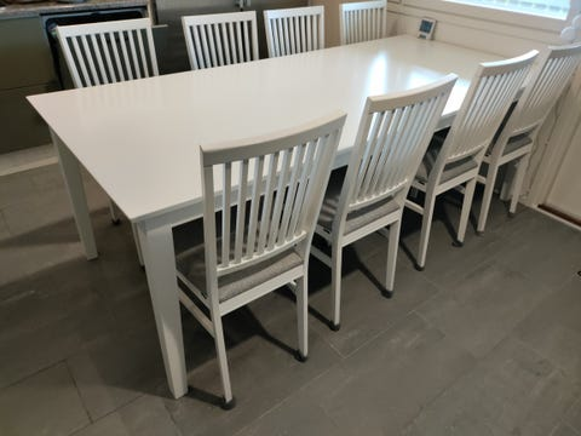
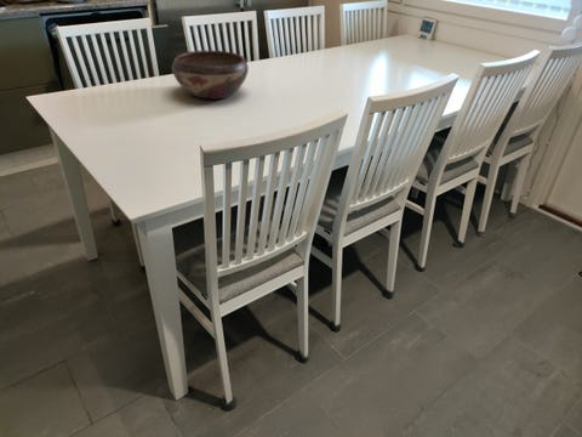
+ decorative bowl (210, 75)
